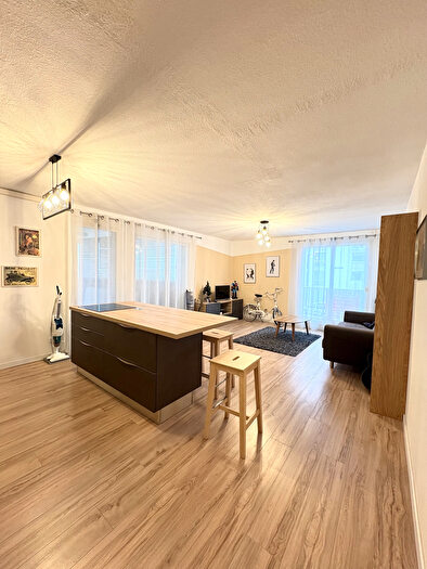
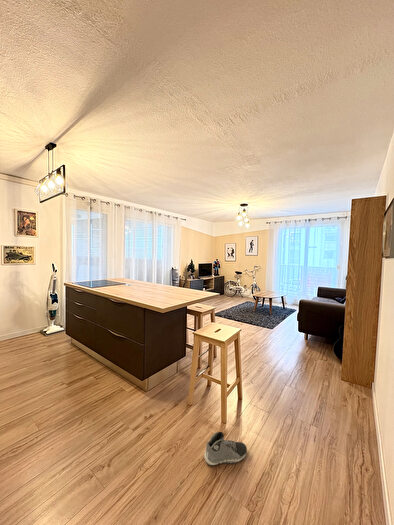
+ sneaker (226, 445)
